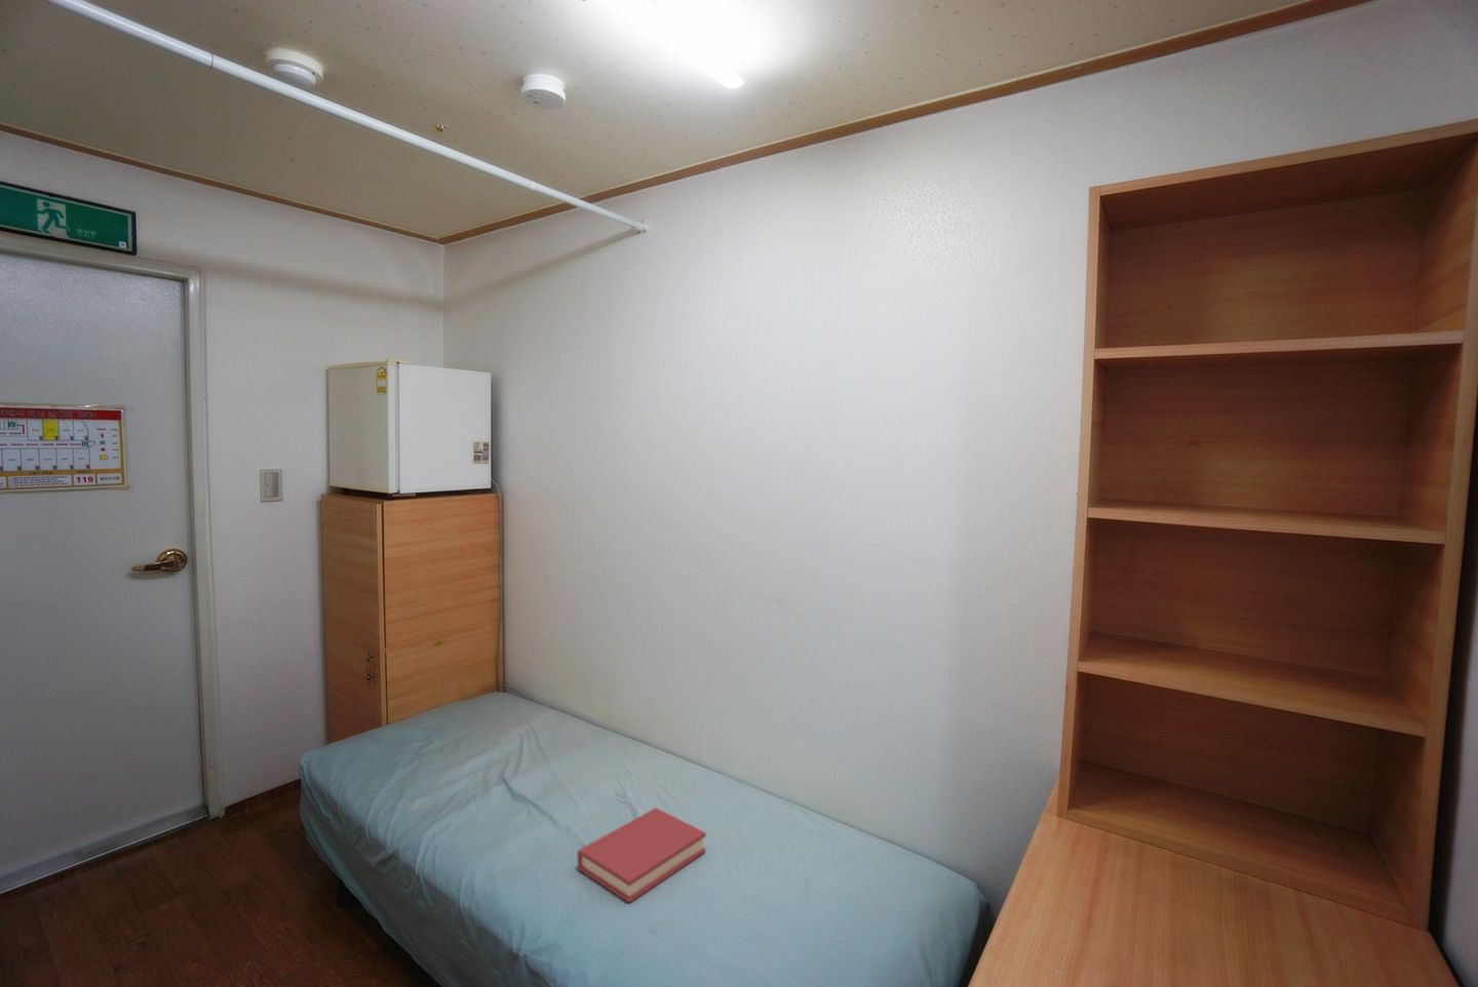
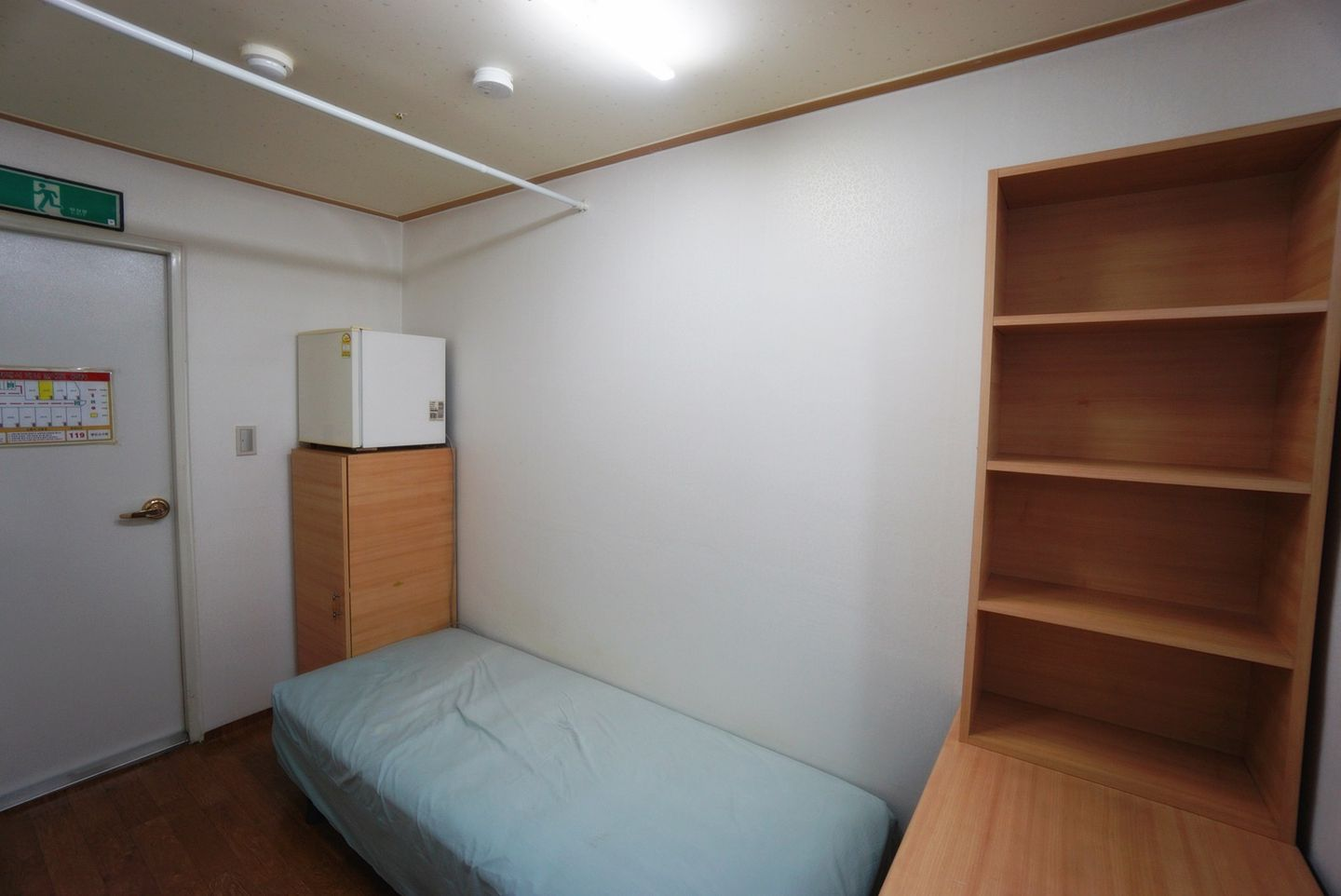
- hardback book (643, 849)
